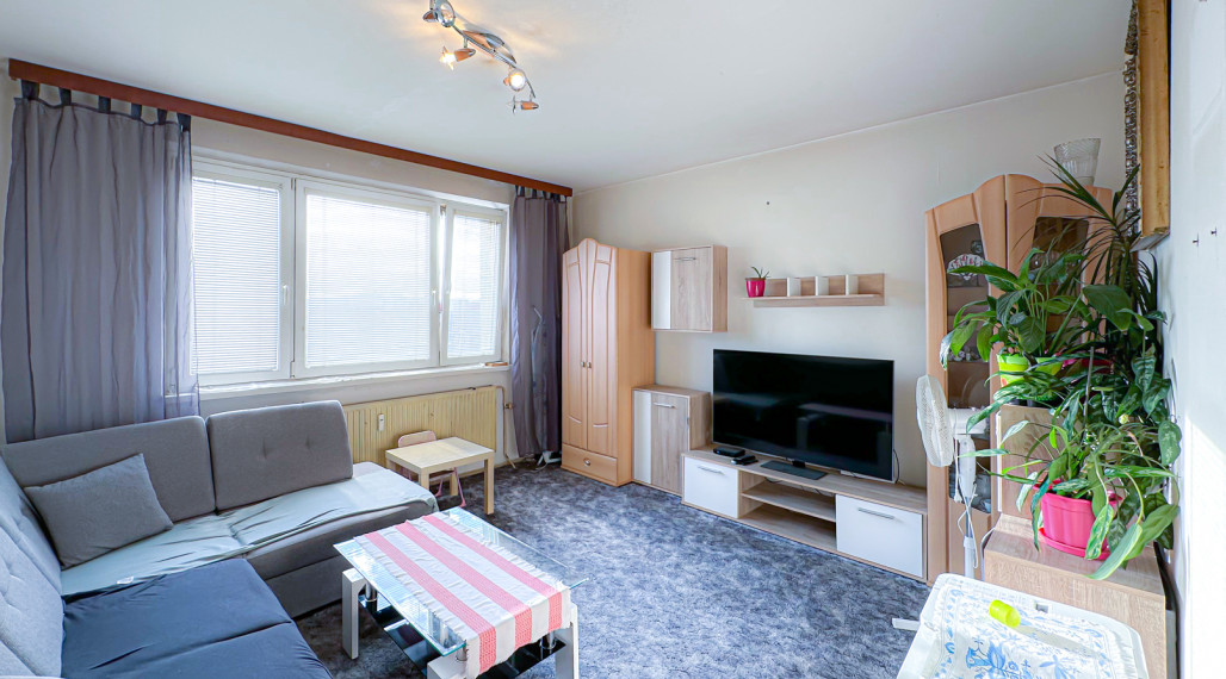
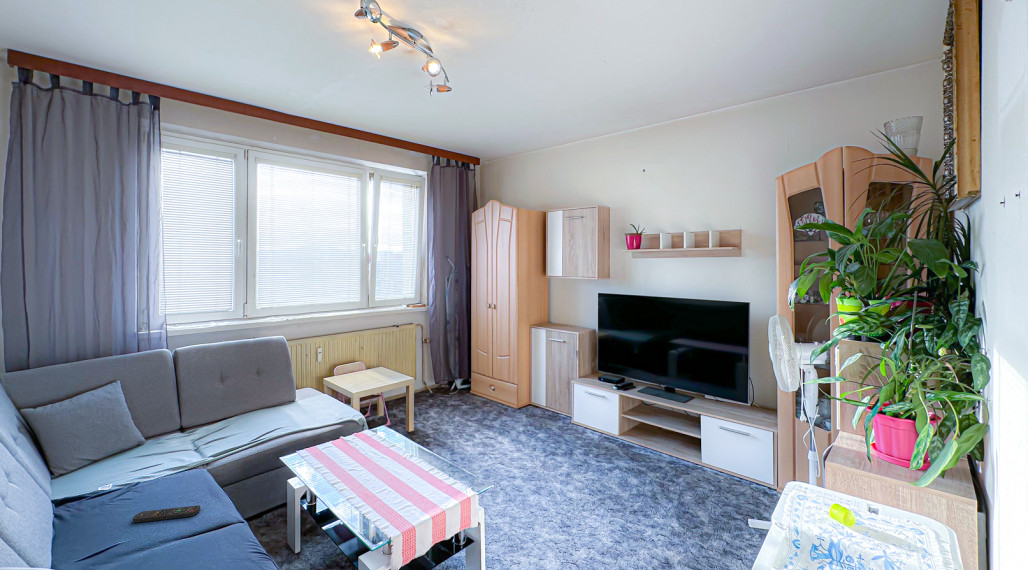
+ remote control (167, 513)
